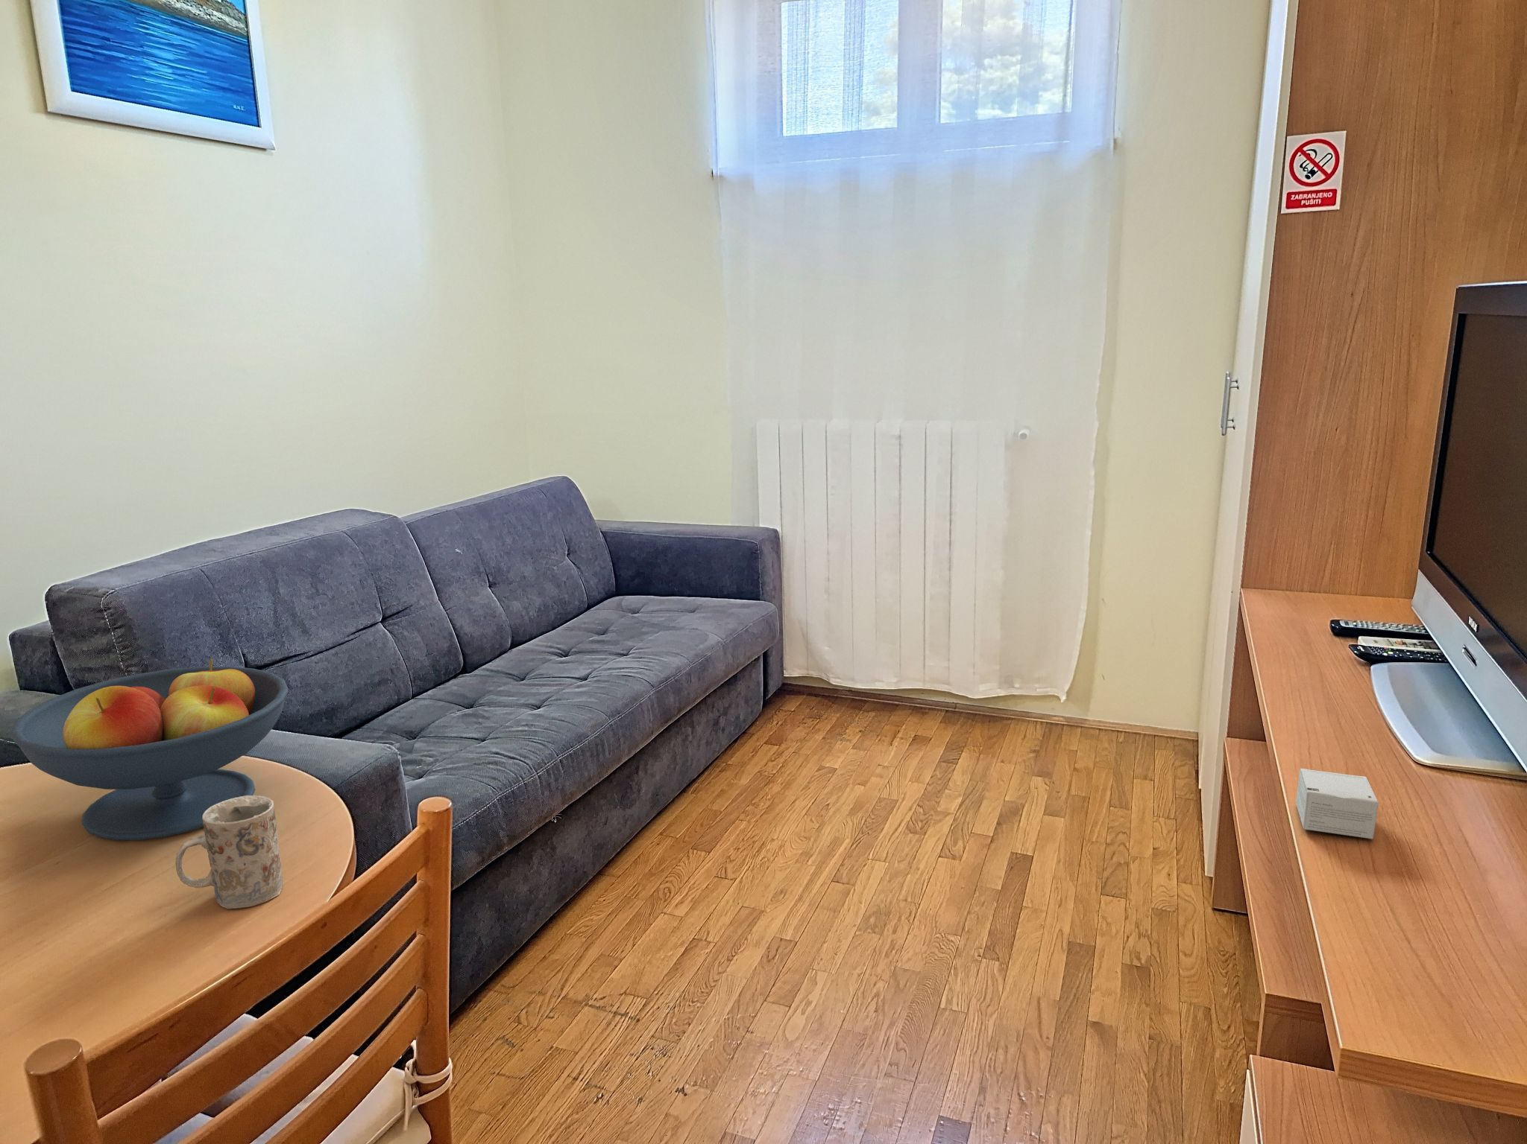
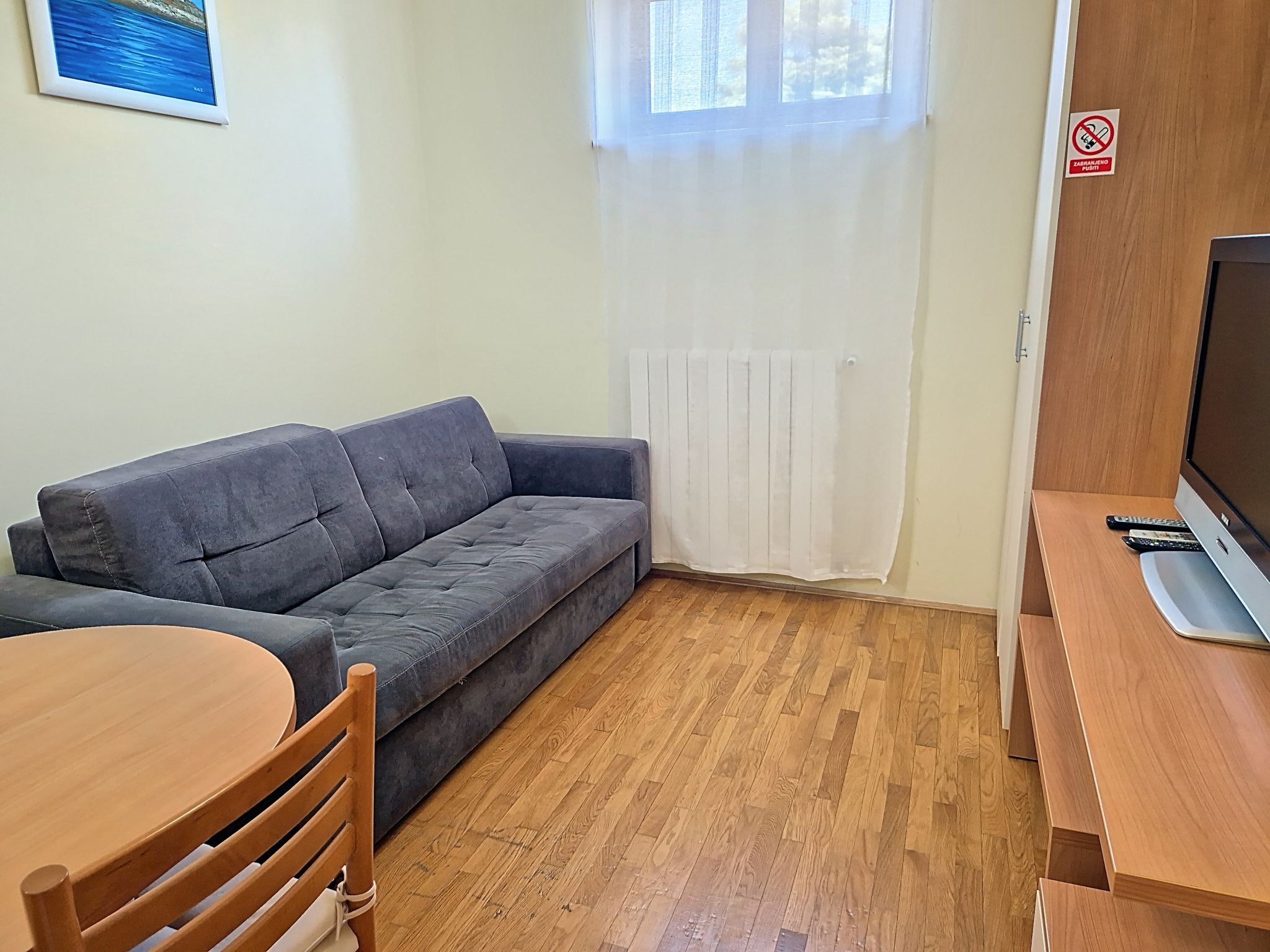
- mug (232, 853)
- fruit bowl (161, 737)
- small box (1336, 803)
